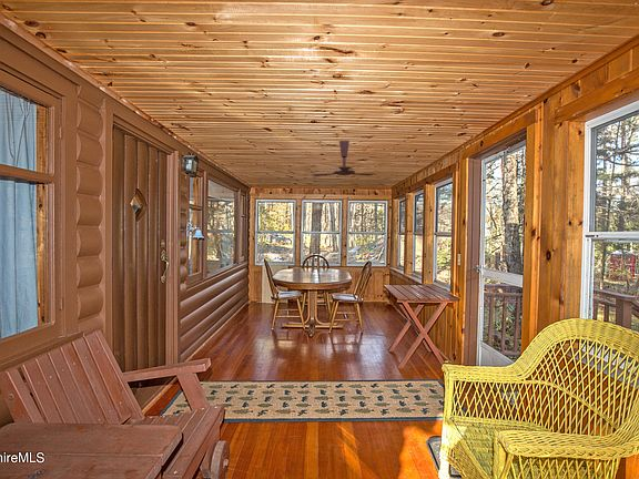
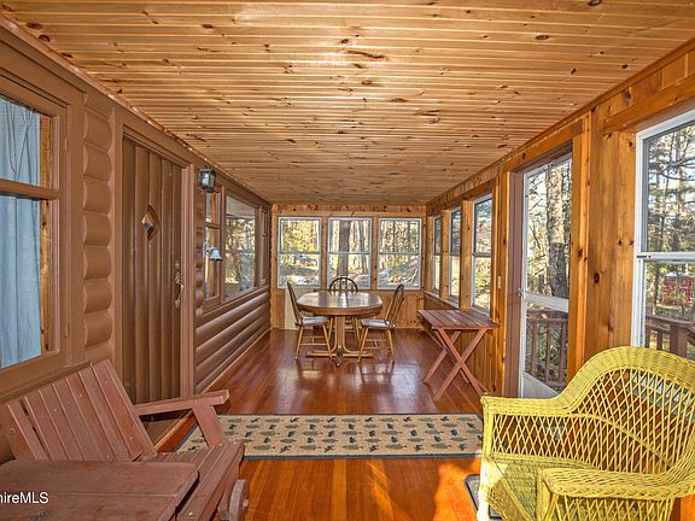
- ceiling fan (343, 156)
